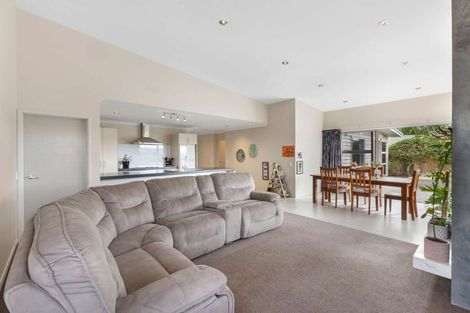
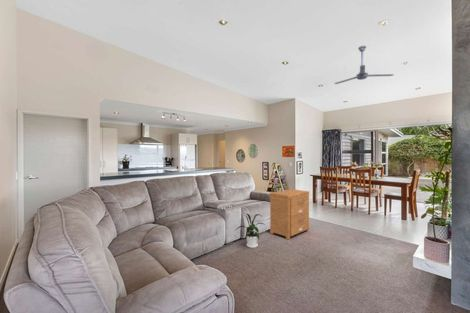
+ nightstand (291, 212)
+ ceiling fan (362, 60)
+ house plant (251, 229)
